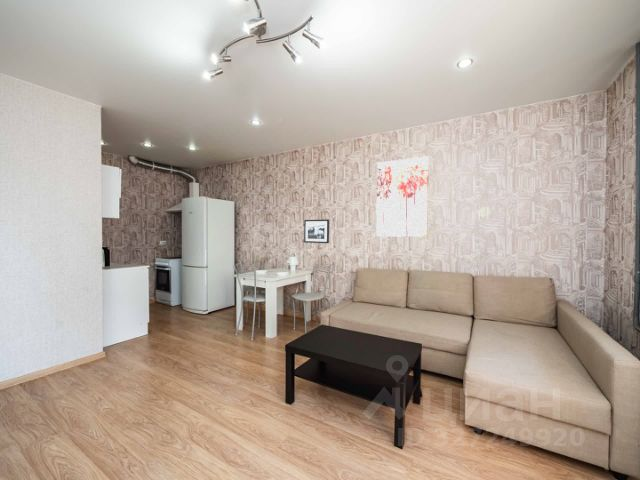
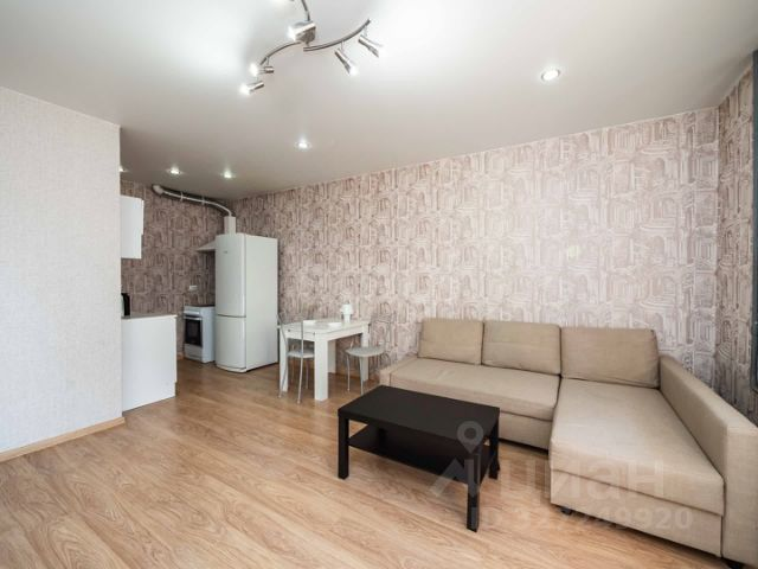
- wall art (401, 198)
- picture frame (316, 231)
